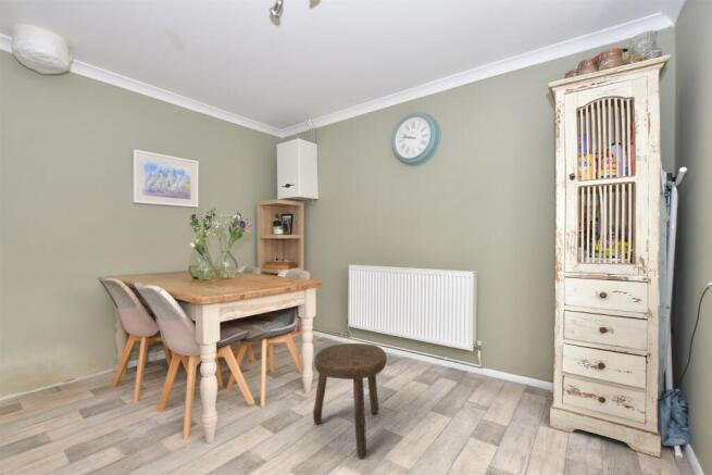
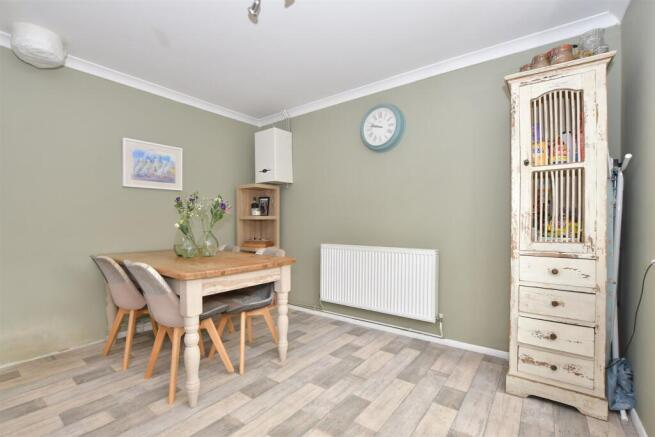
- stool (353, 392)
